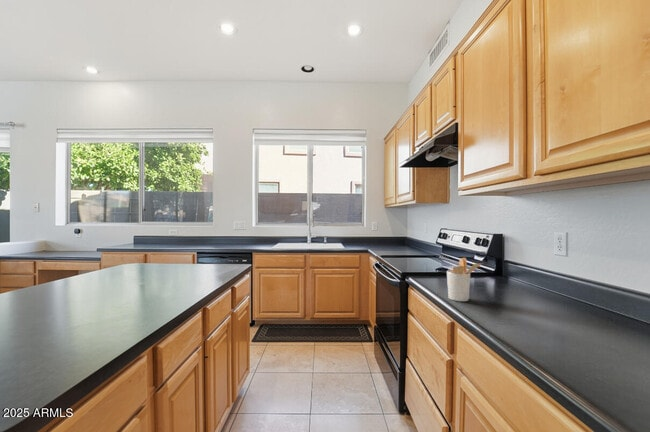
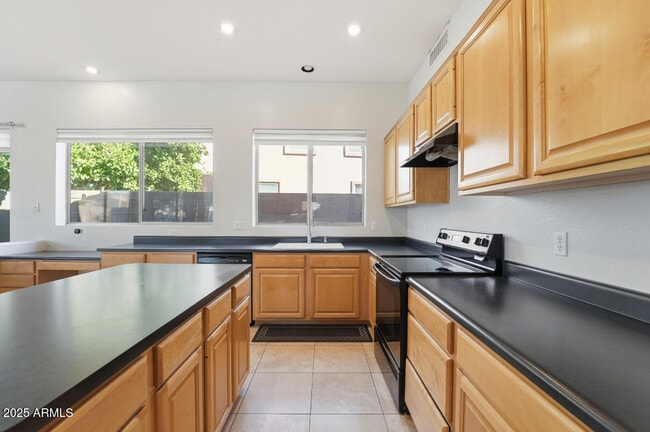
- utensil holder (464, 279)
